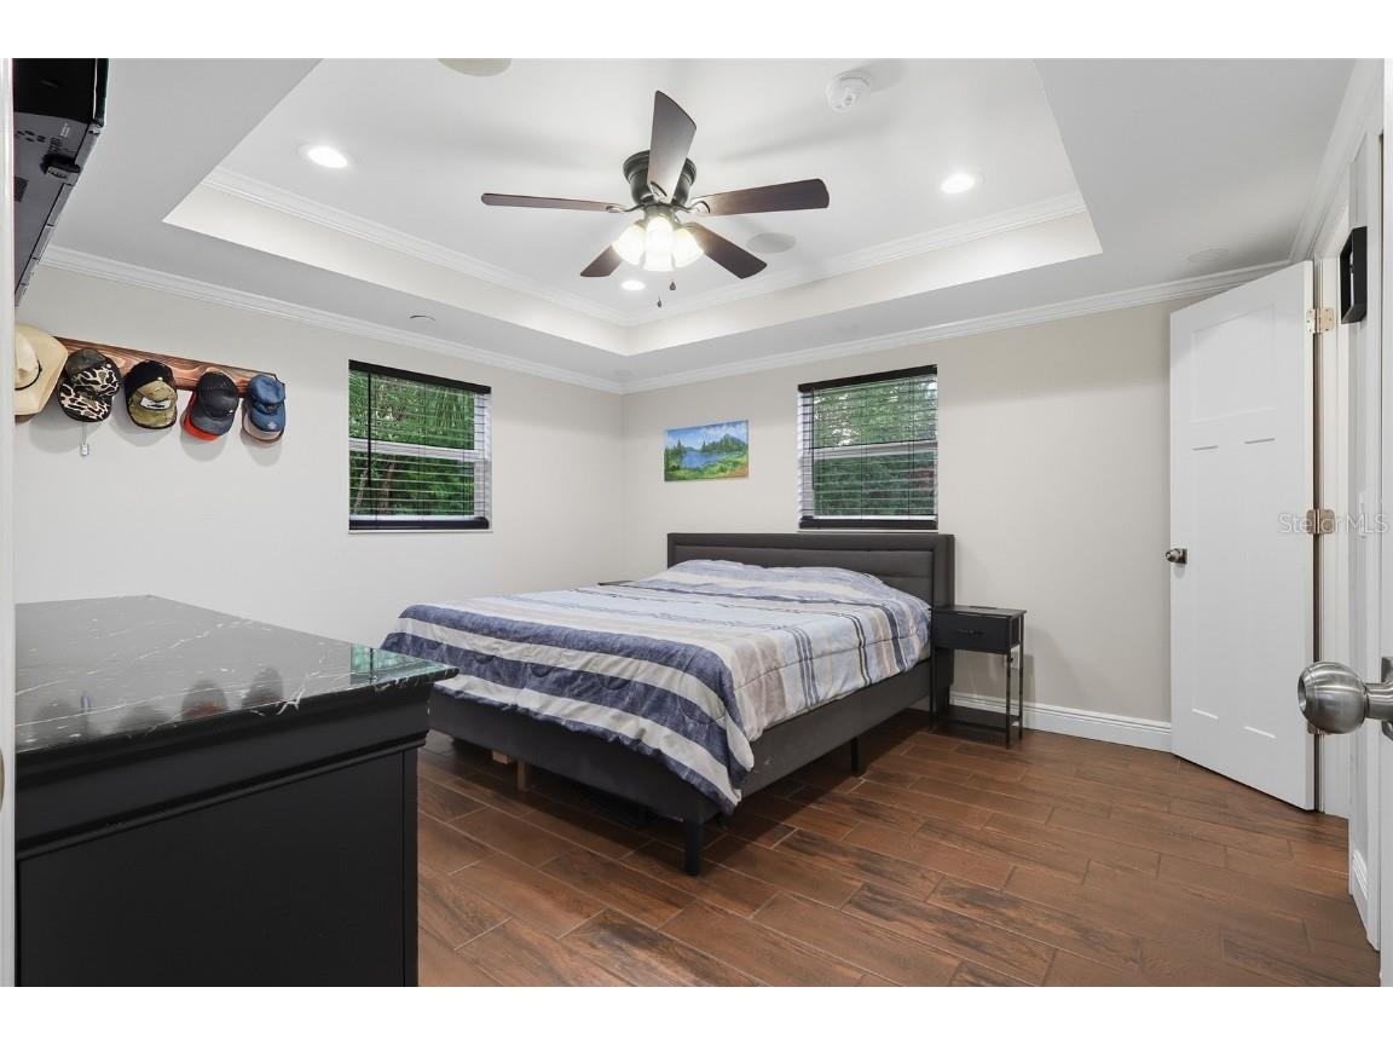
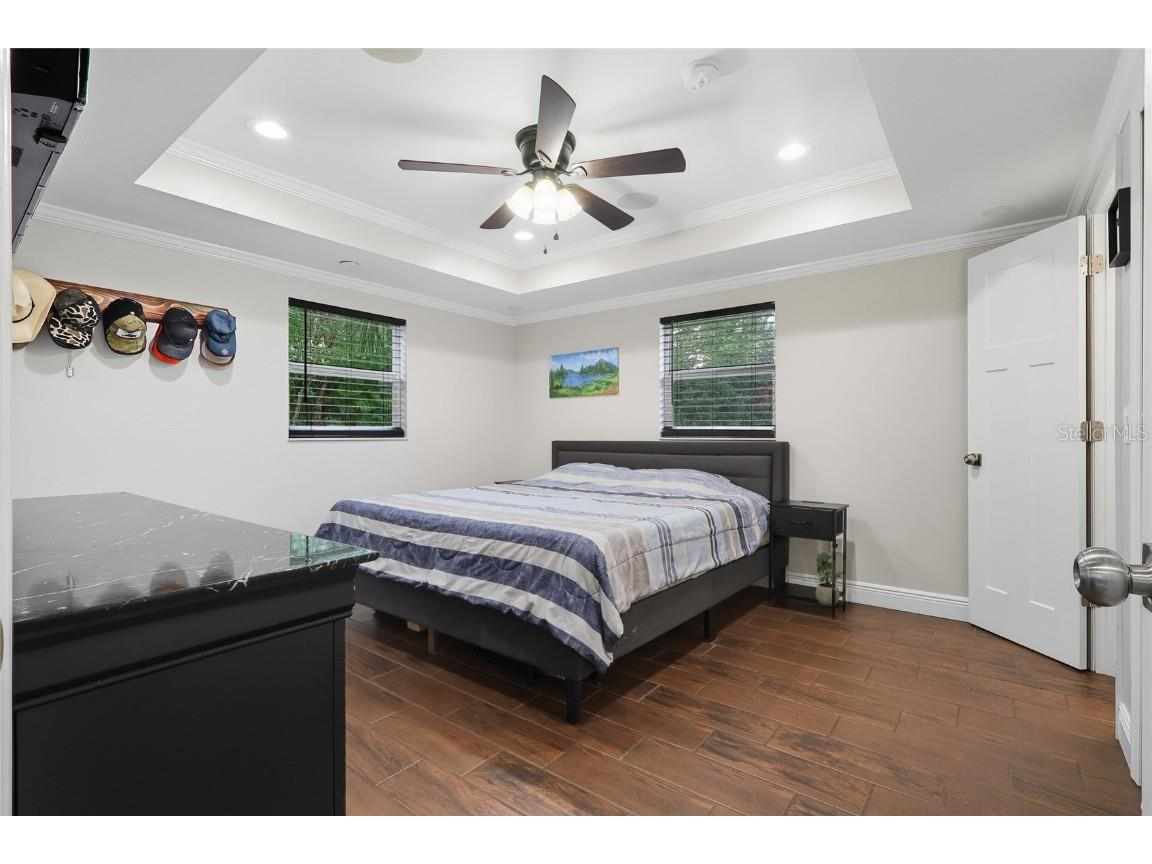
+ potted plant (830, 579)
